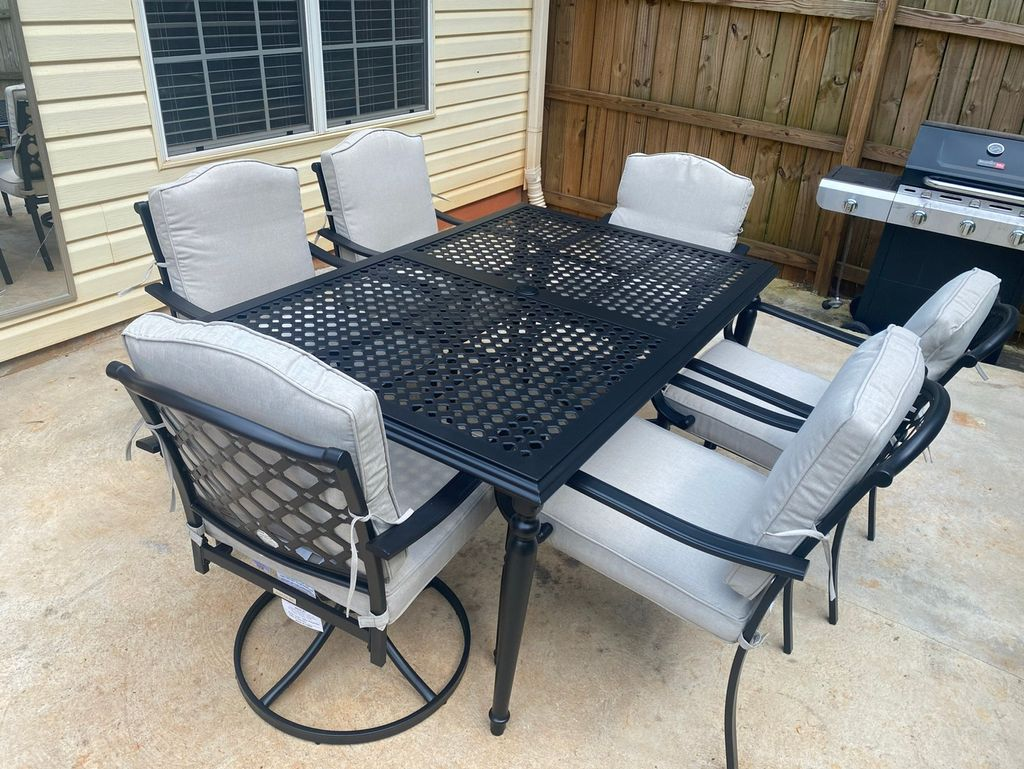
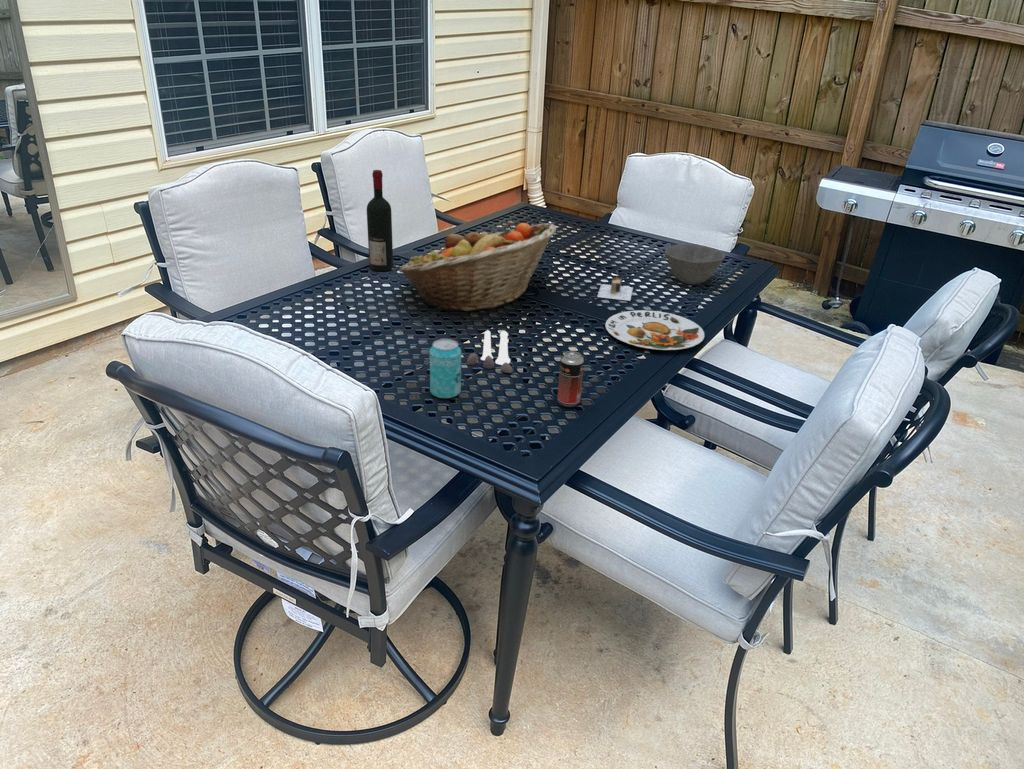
+ alcohol (379, 220)
+ architectural model (616, 281)
+ bowl (692, 266)
+ beverage can (445, 368)
+ plate (654, 330)
+ beverage can (570, 379)
+ salt and pepper shaker set (490, 349)
+ fruit basket (480, 260)
